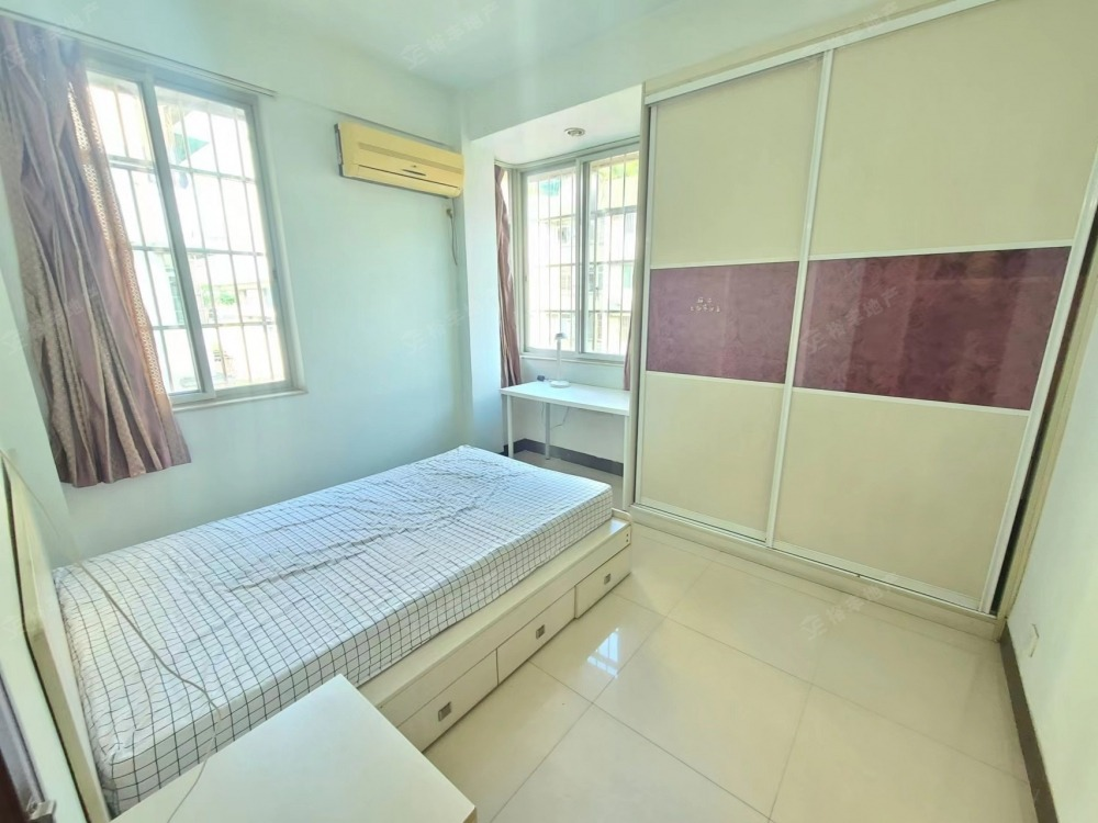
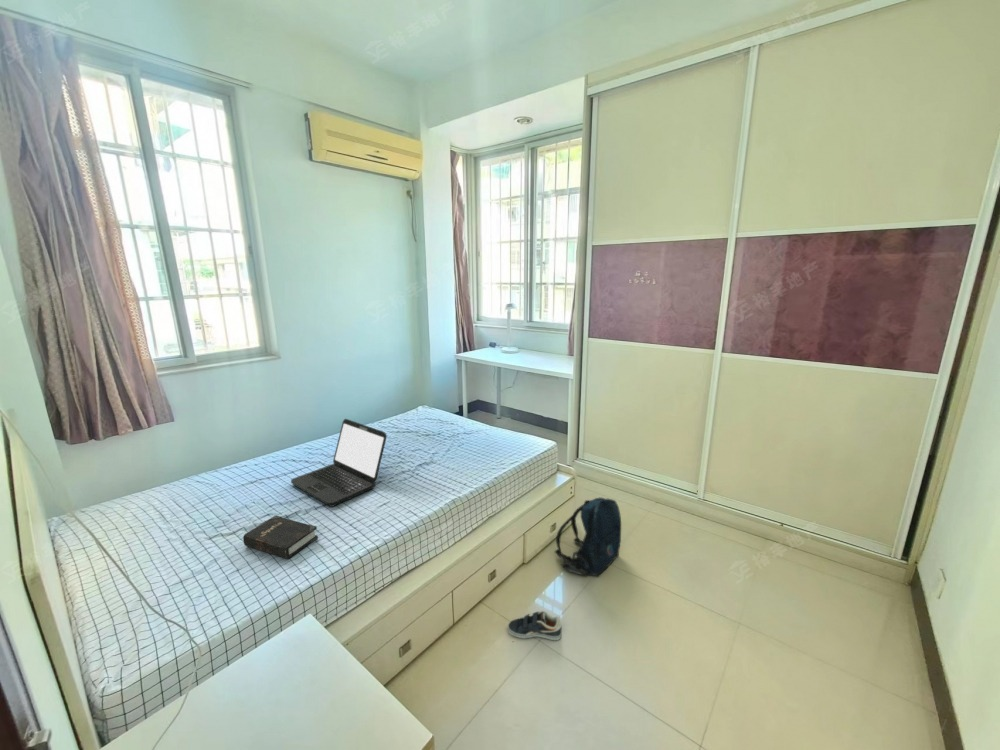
+ hardback book (280, 536)
+ sneaker (534, 623)
+ backpack (588, 527)
+ laptop (338, 458)
